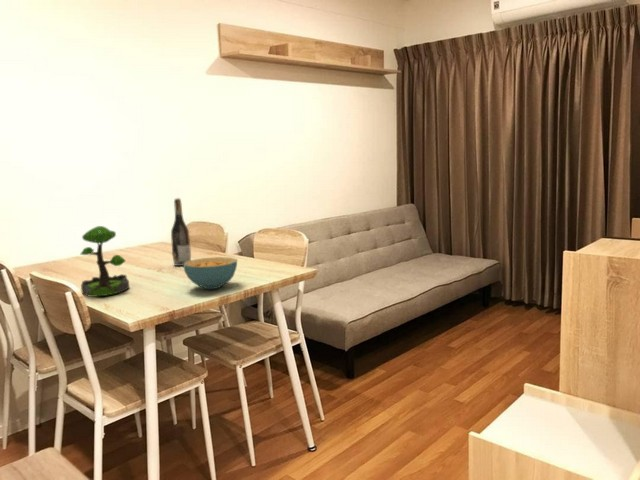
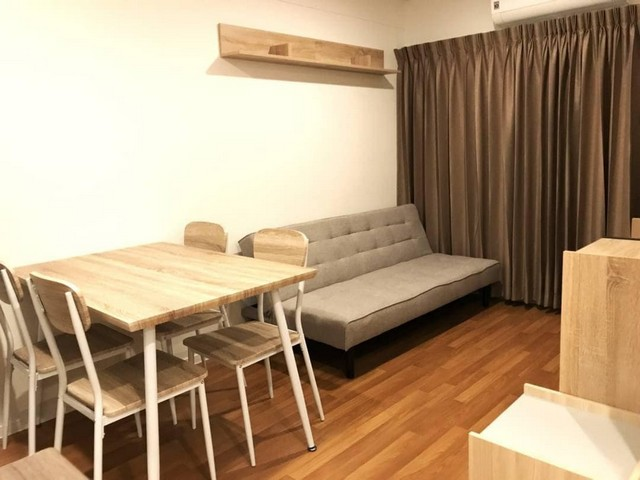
- plant (102, 258)
- cereal bowl (211, 274)
- wine bottle (180, 231)
